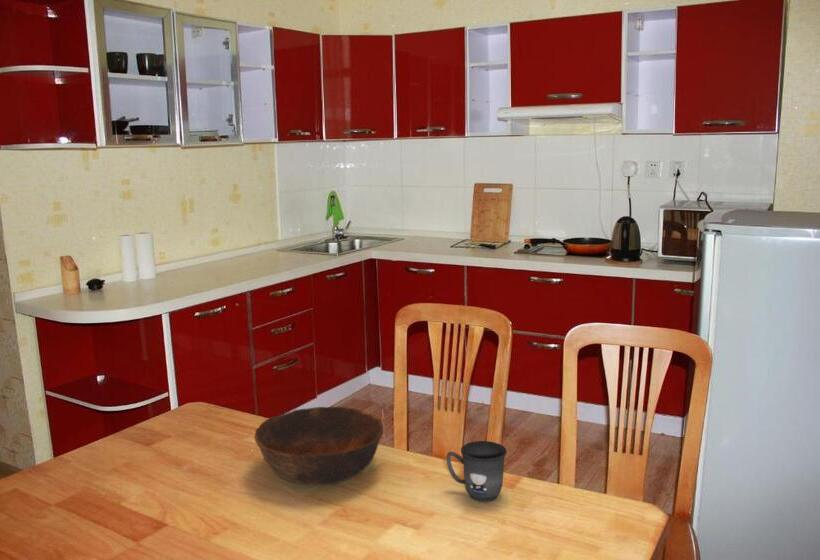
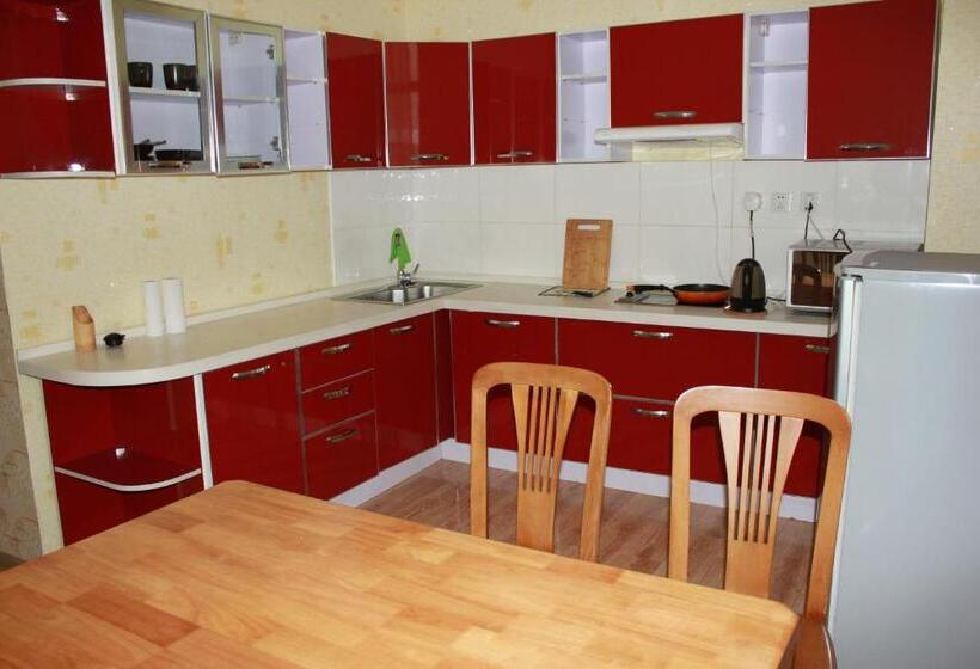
- mug (475, 471)
- bowl (320, 448)
